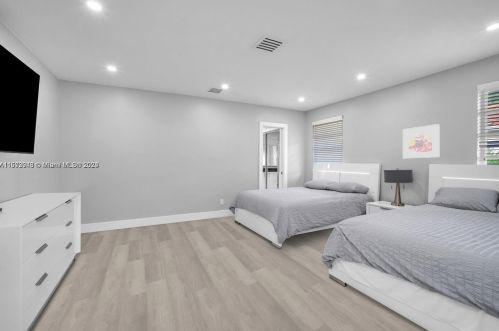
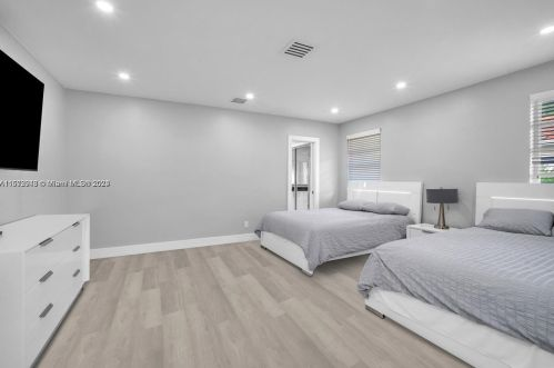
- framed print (419, 142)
